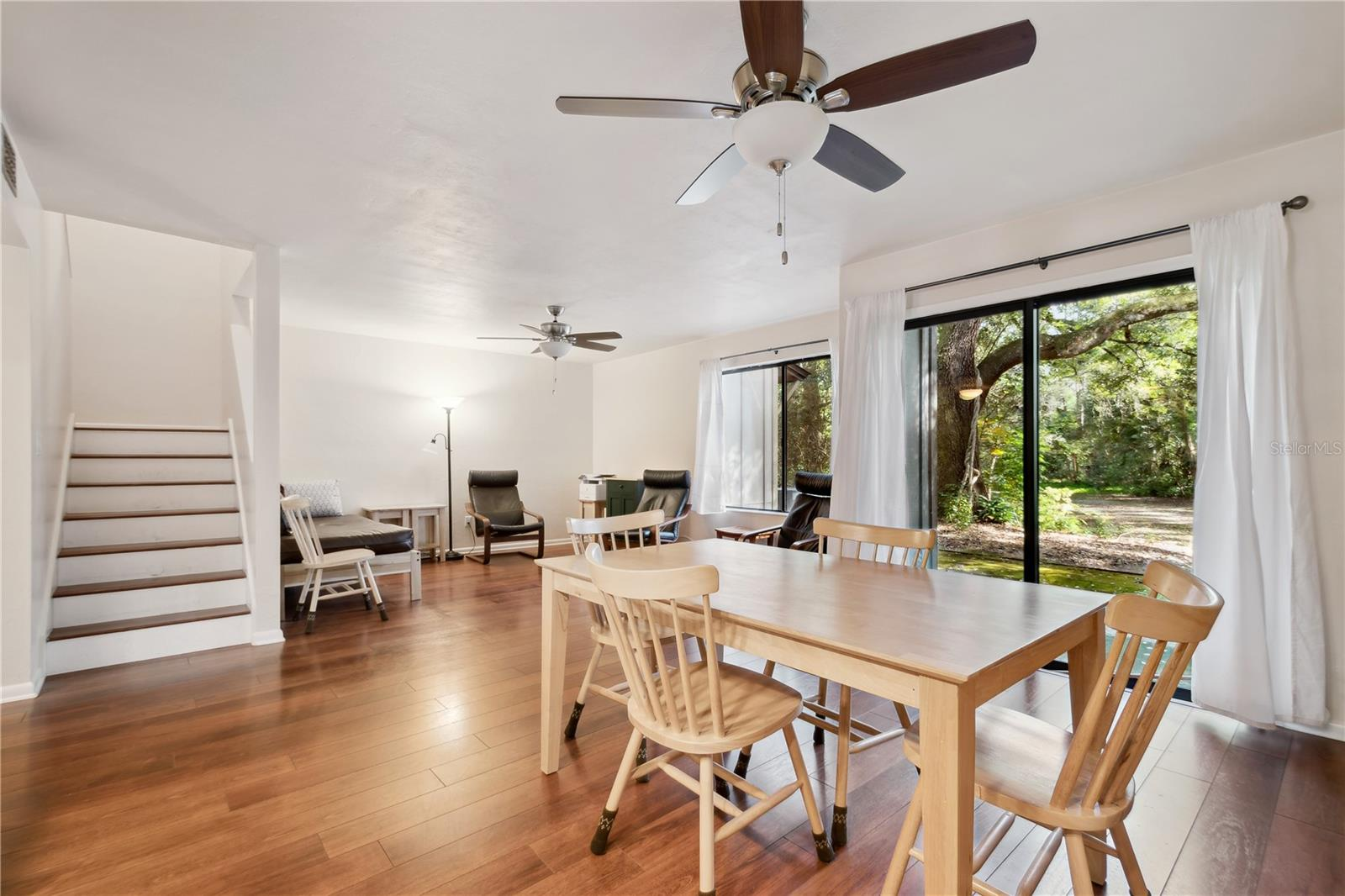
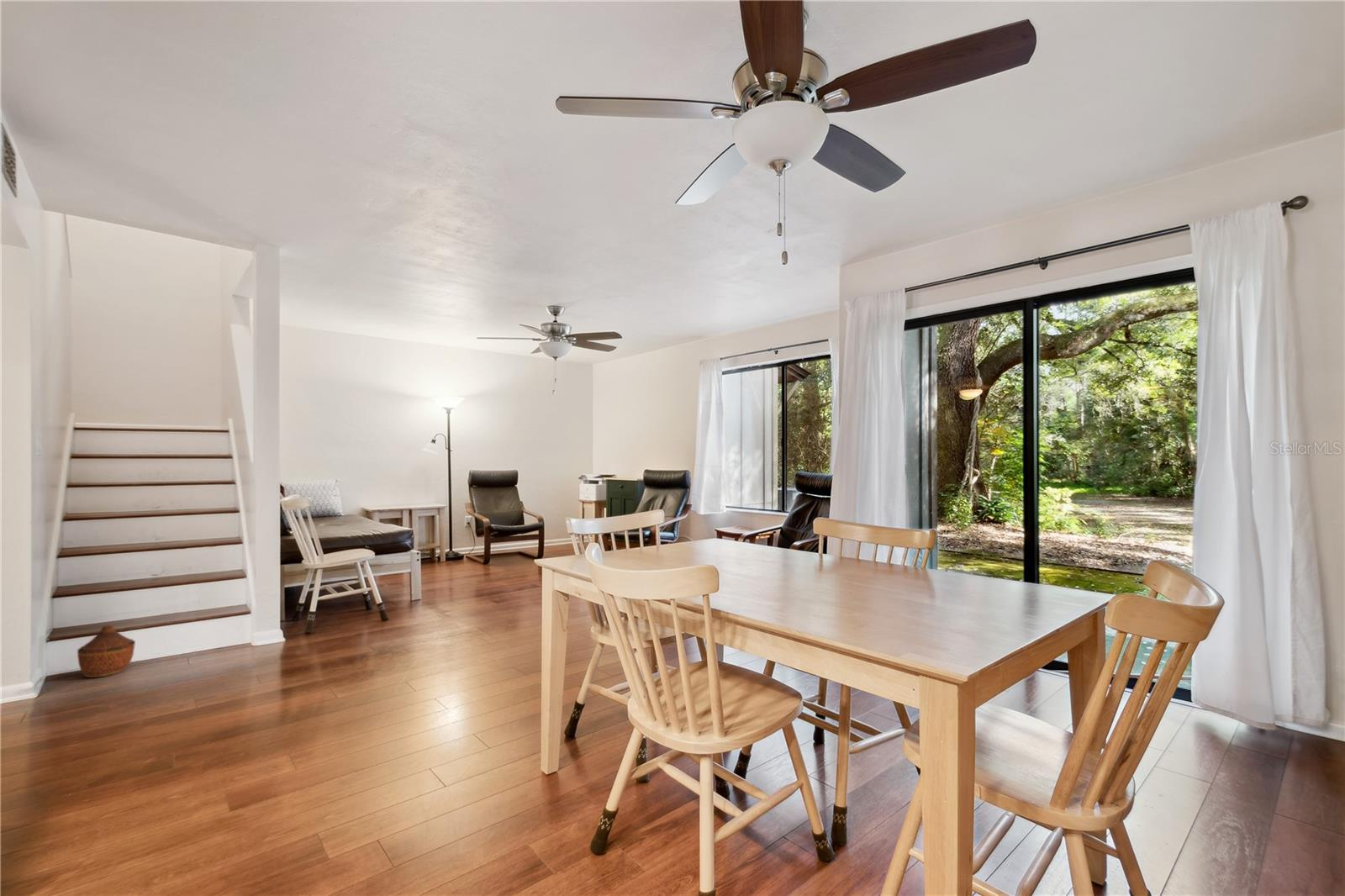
+ woven basket (107, 649)
